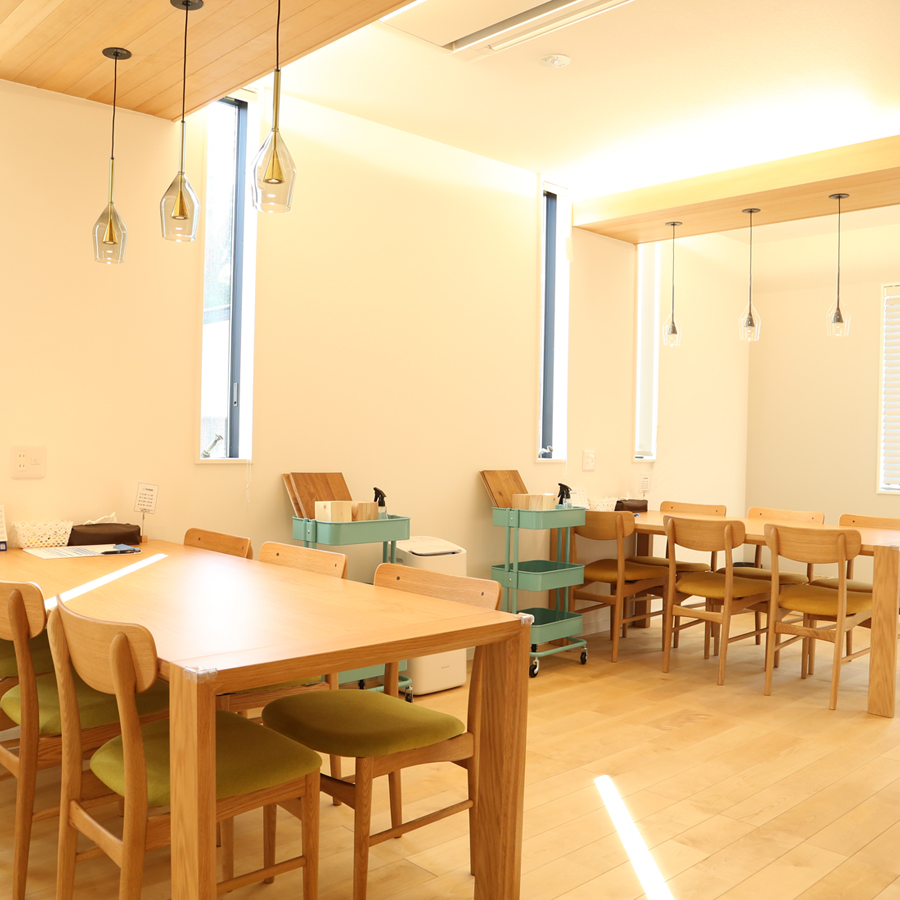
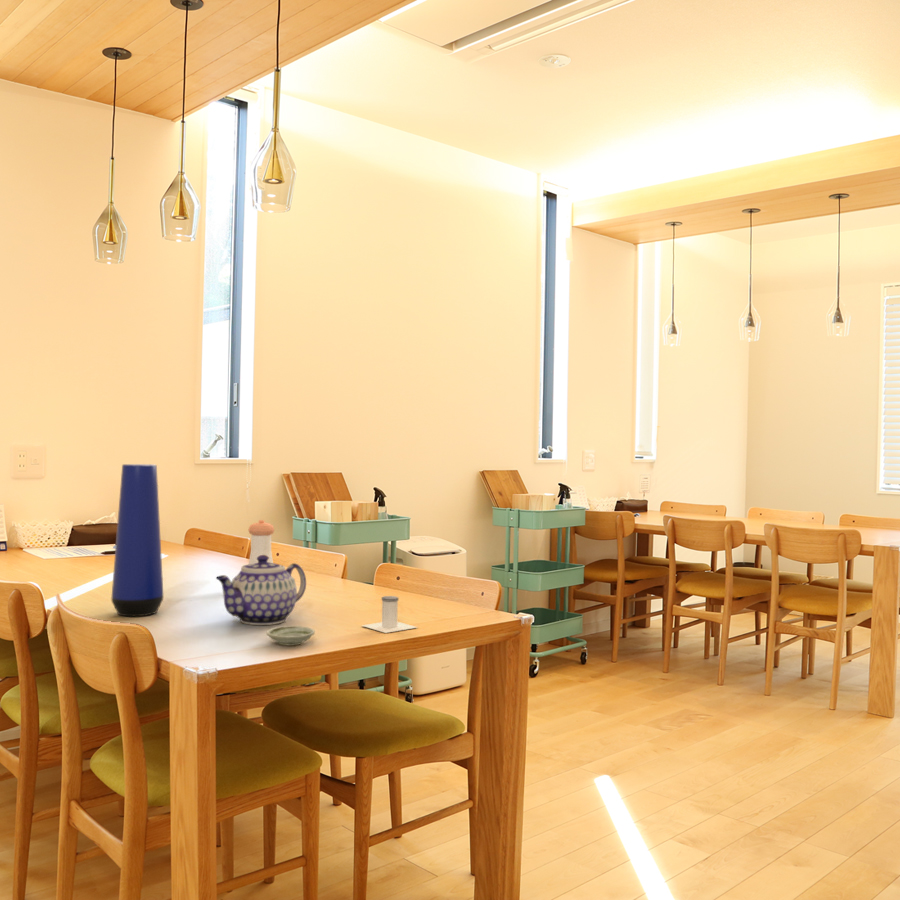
+ pepper shaker (261, 554)
+ teapot (263, 587)
+ vase (138, 538)
+ salt shaker (389, 611)
+ saucer (290, 636)
